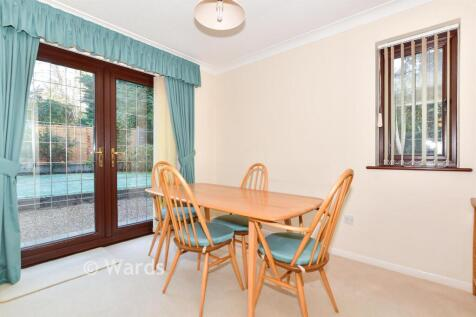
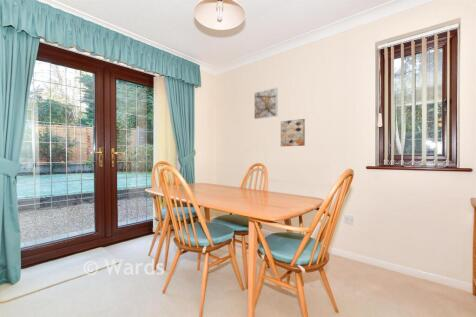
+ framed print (265, 104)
+ wall art (292, 133)
